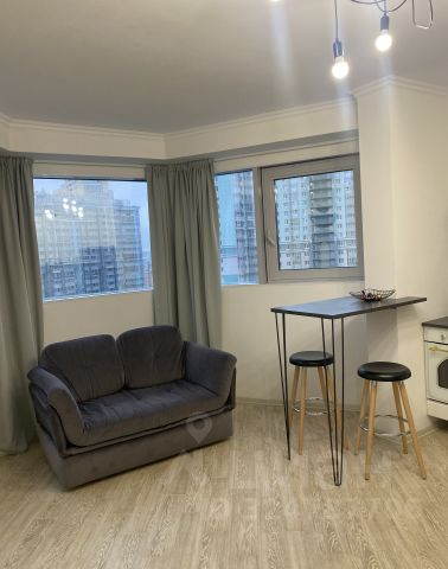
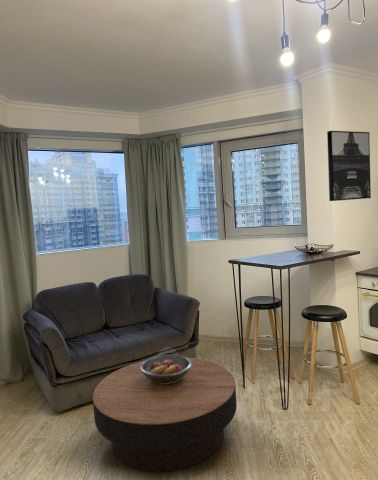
+ fruit bowl (166, 369)
+ coffee table (166, 409)
+ wall art (349, 165)
